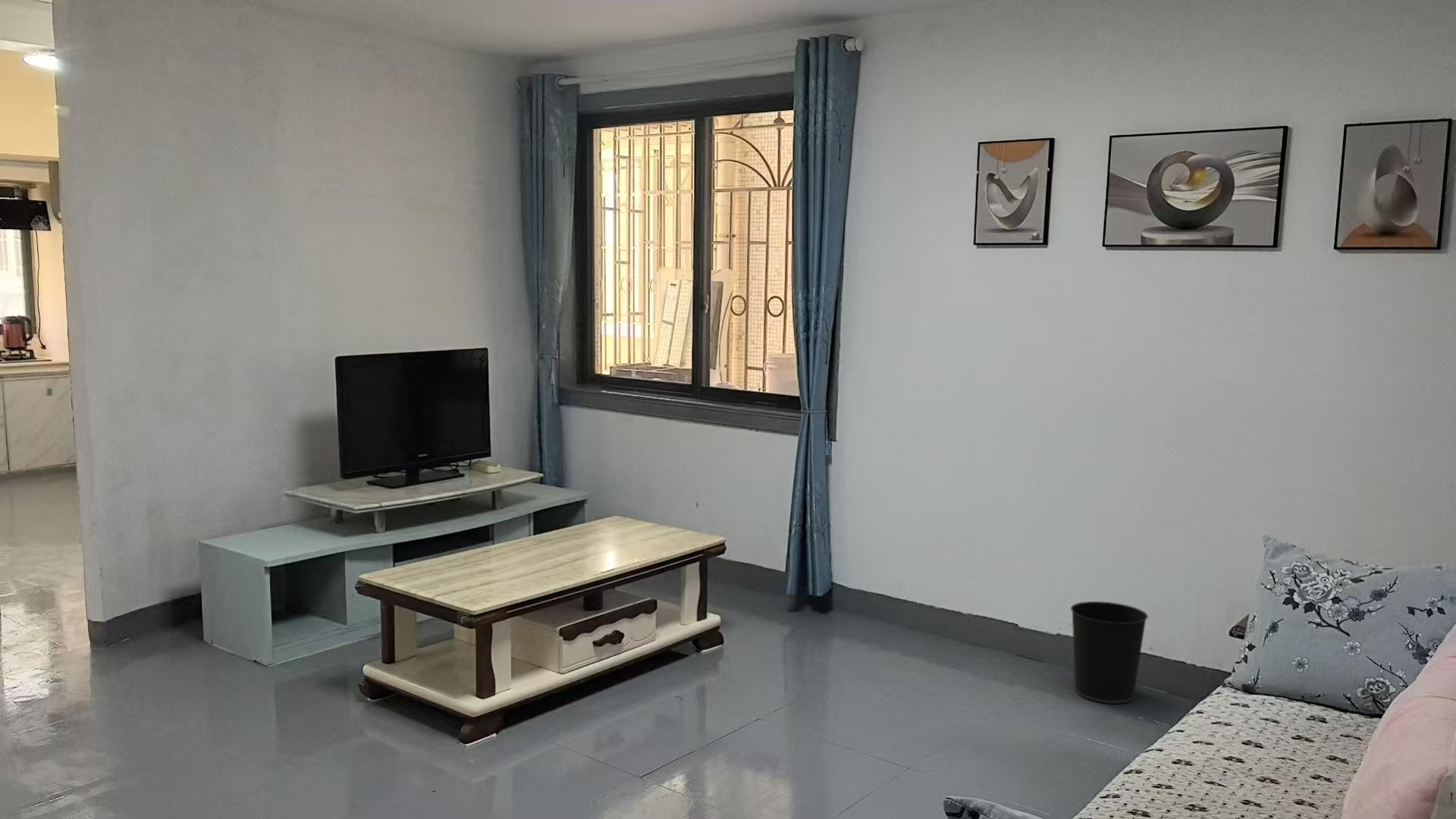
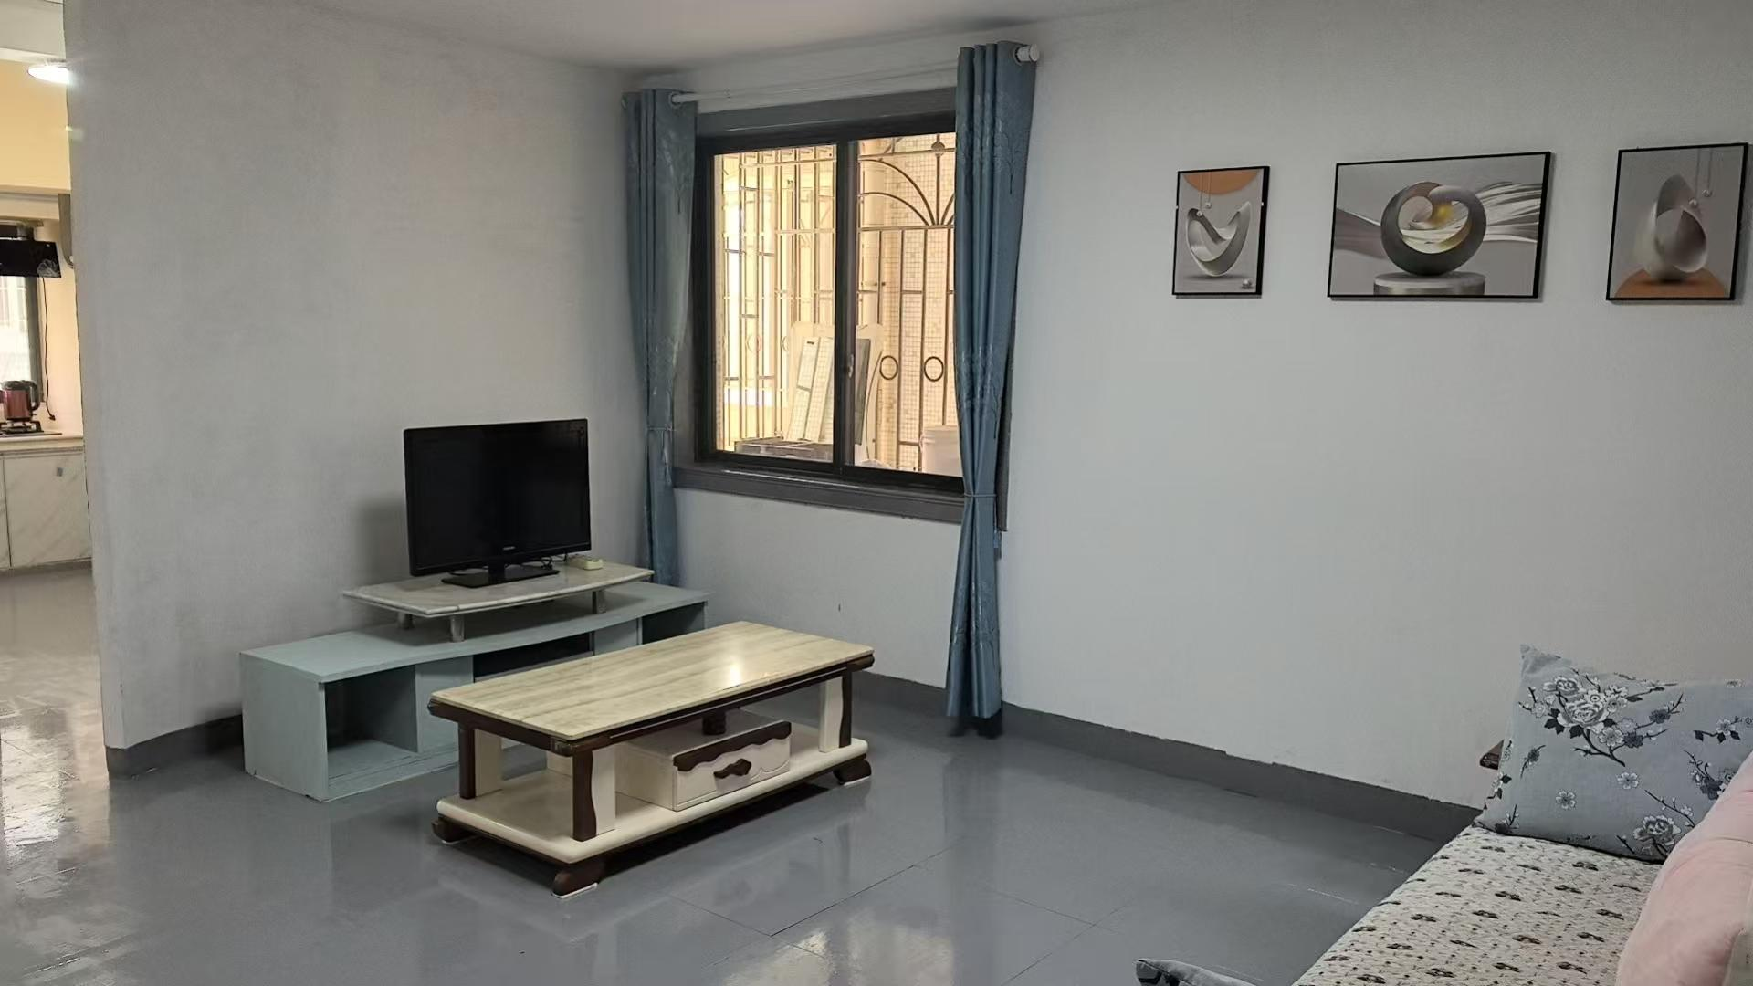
- wastebasket (1106, 652)
